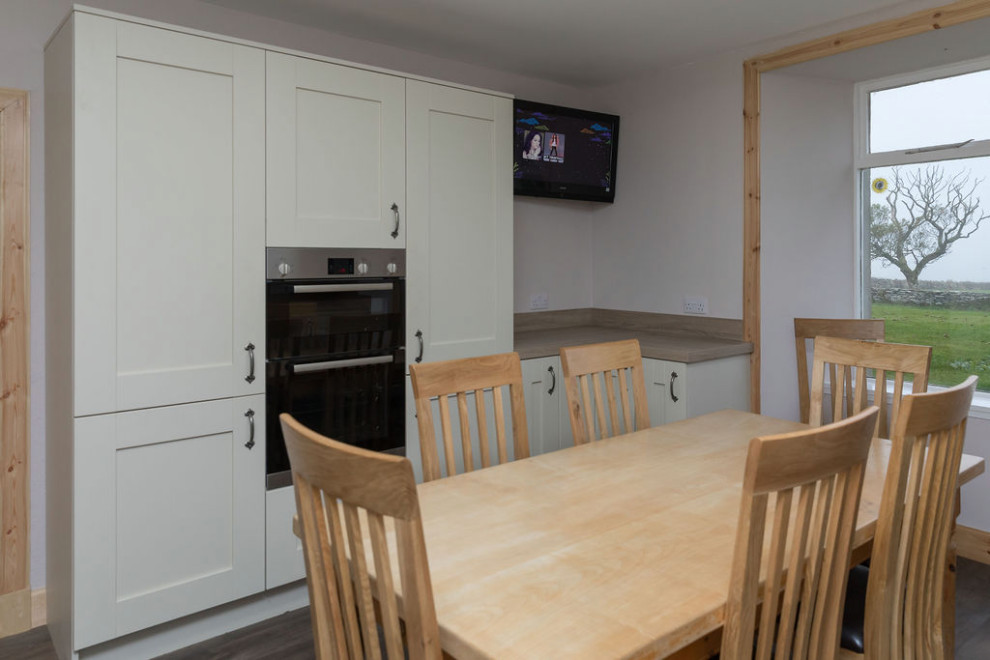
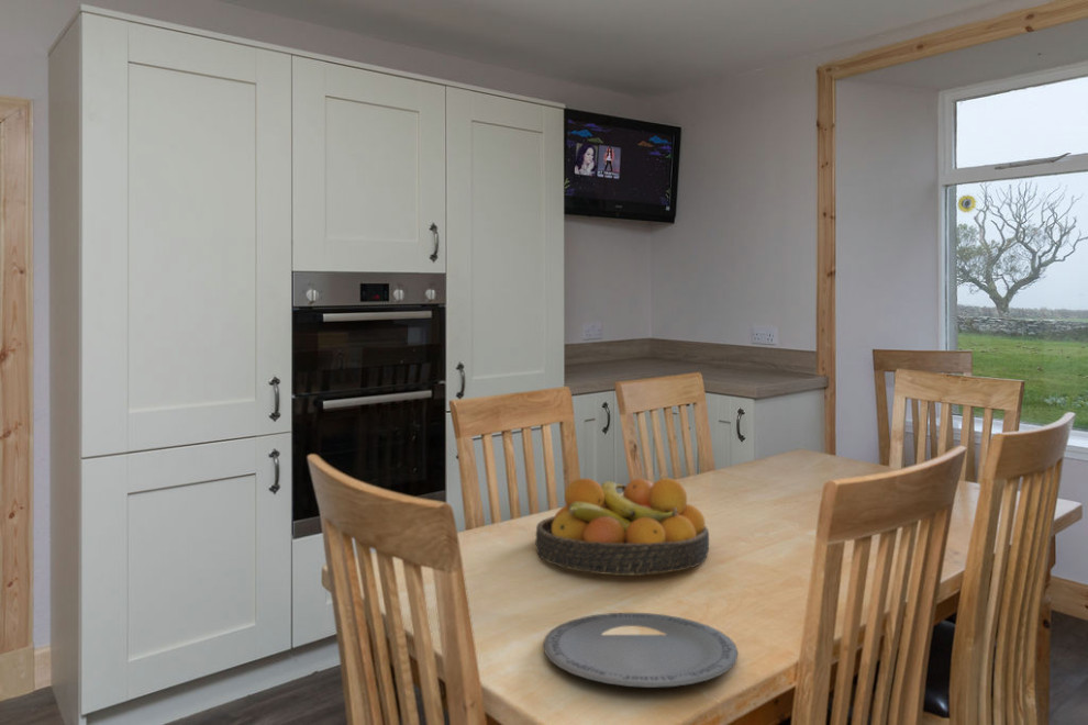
+ plate (639, 648)
+ fruit bowl (621, 514)
